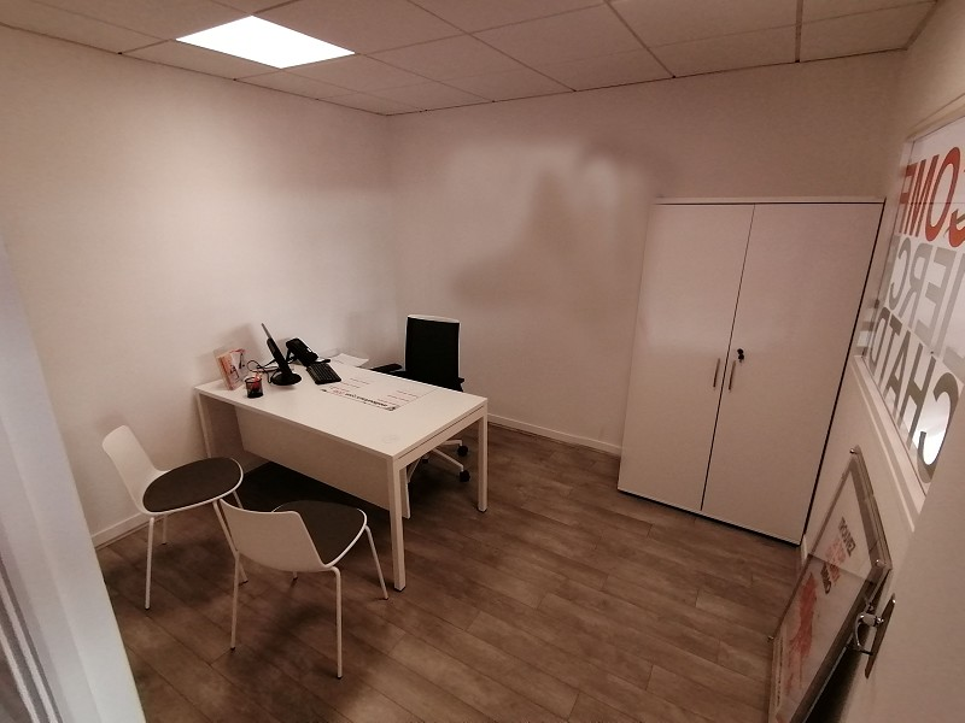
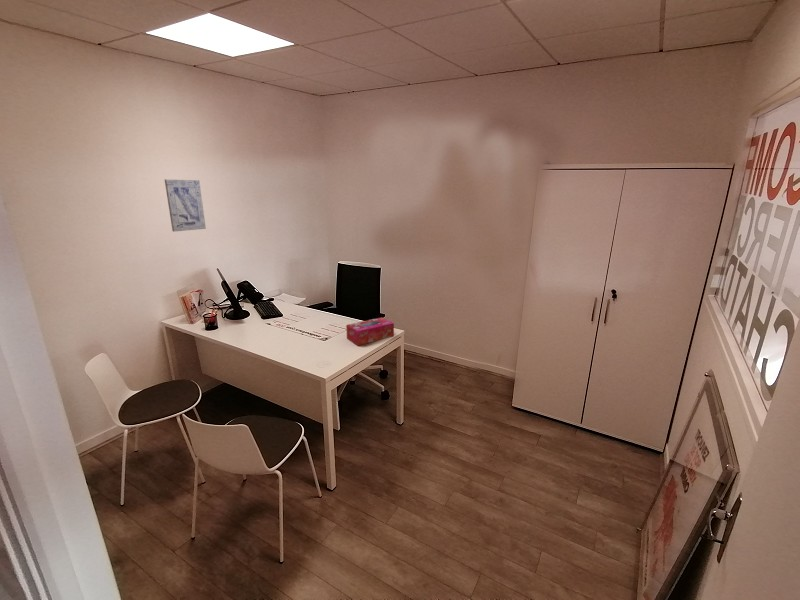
+ wall art (186, 205)
+ tissue box (370, 330)
